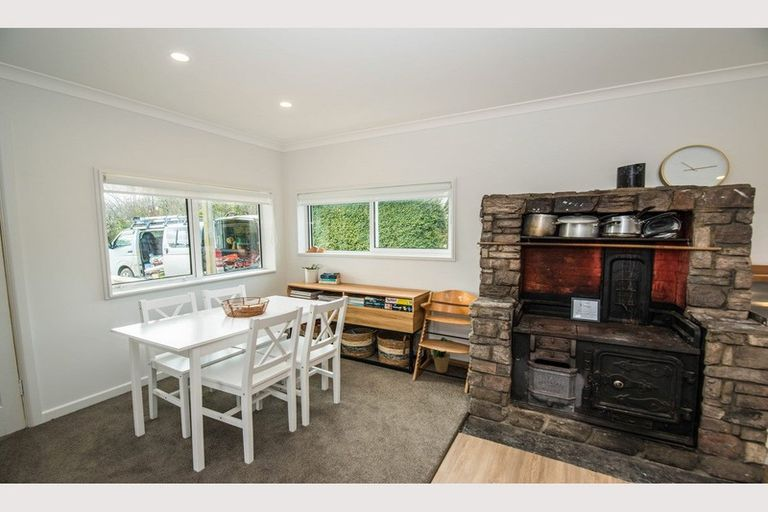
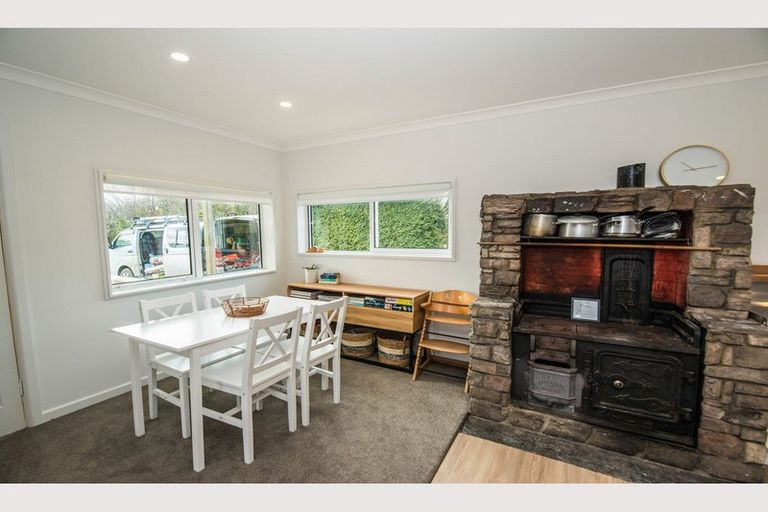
- potted plant (441, 355)
